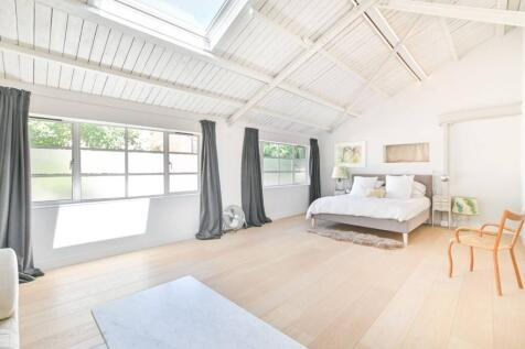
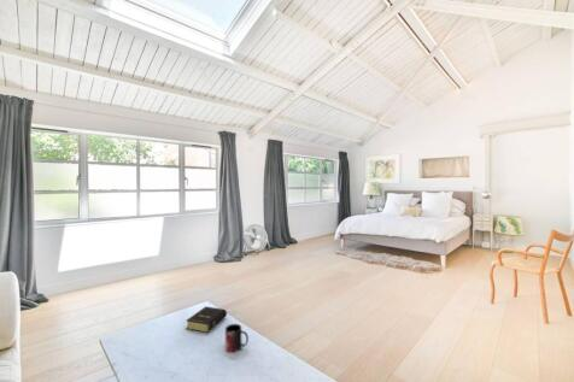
+ mug (236, 337)
+ book (207, 318)
